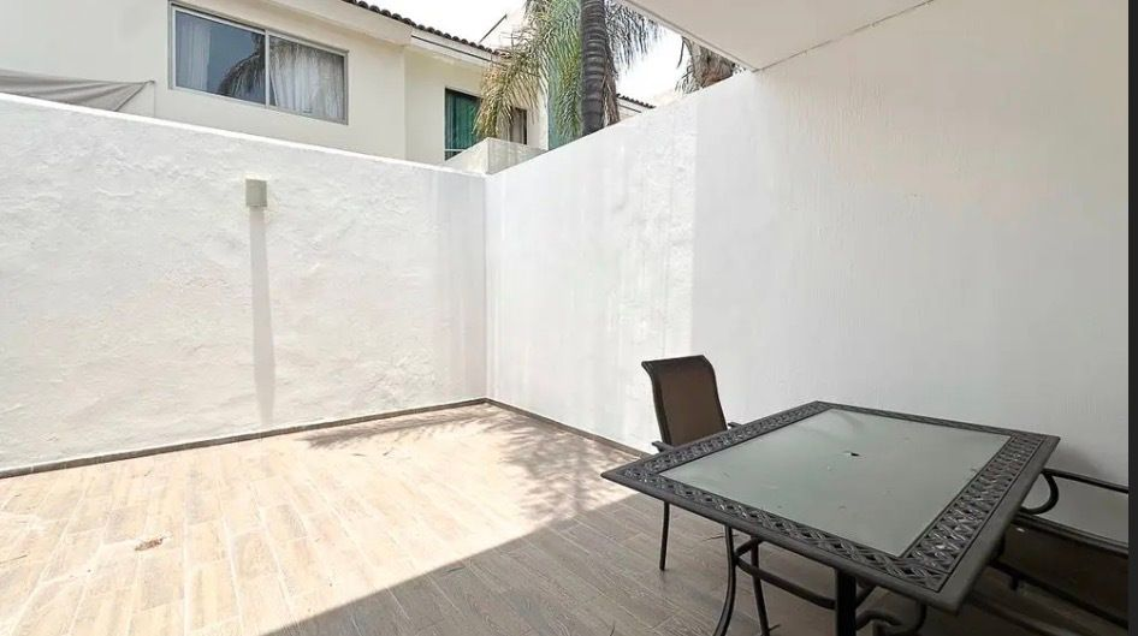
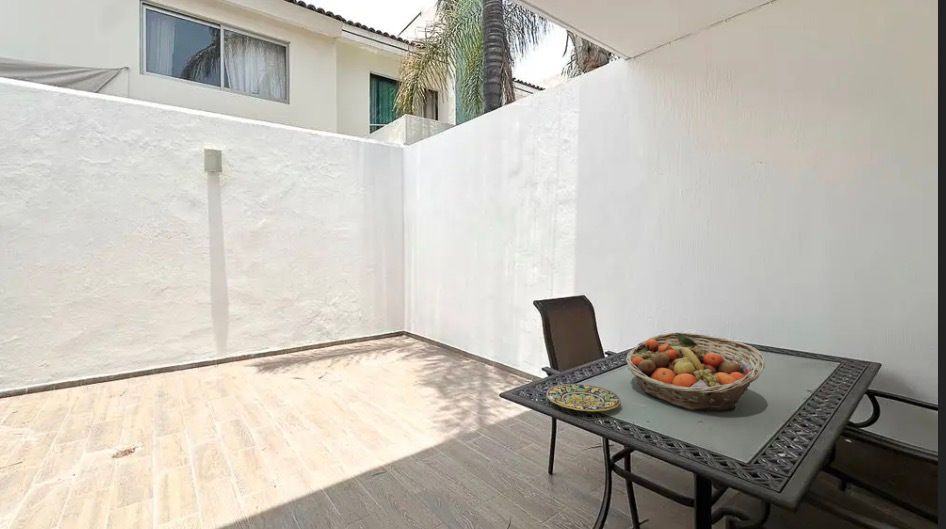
+ plate (582, 399)
+ fruit basket (689, 368)
